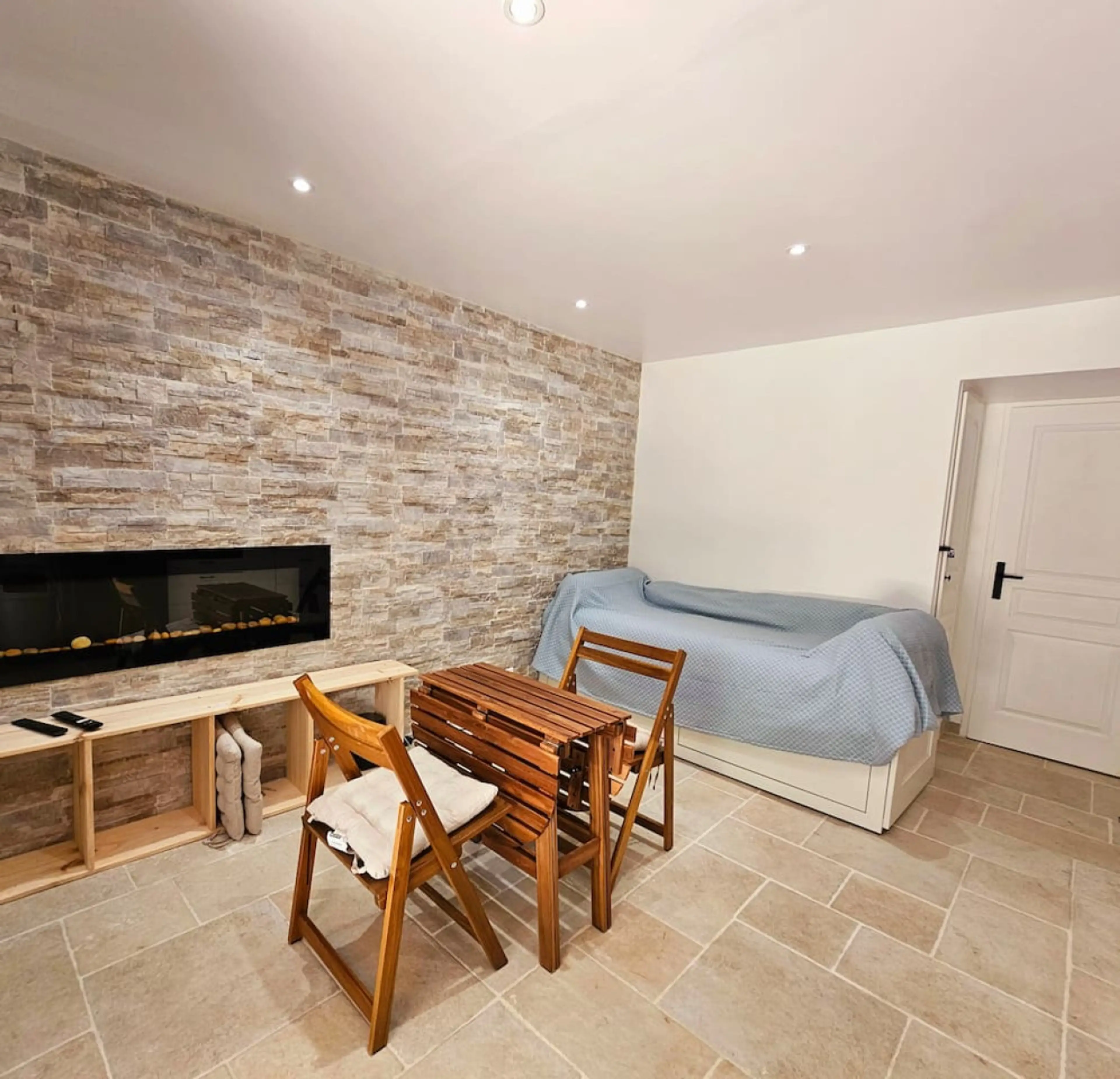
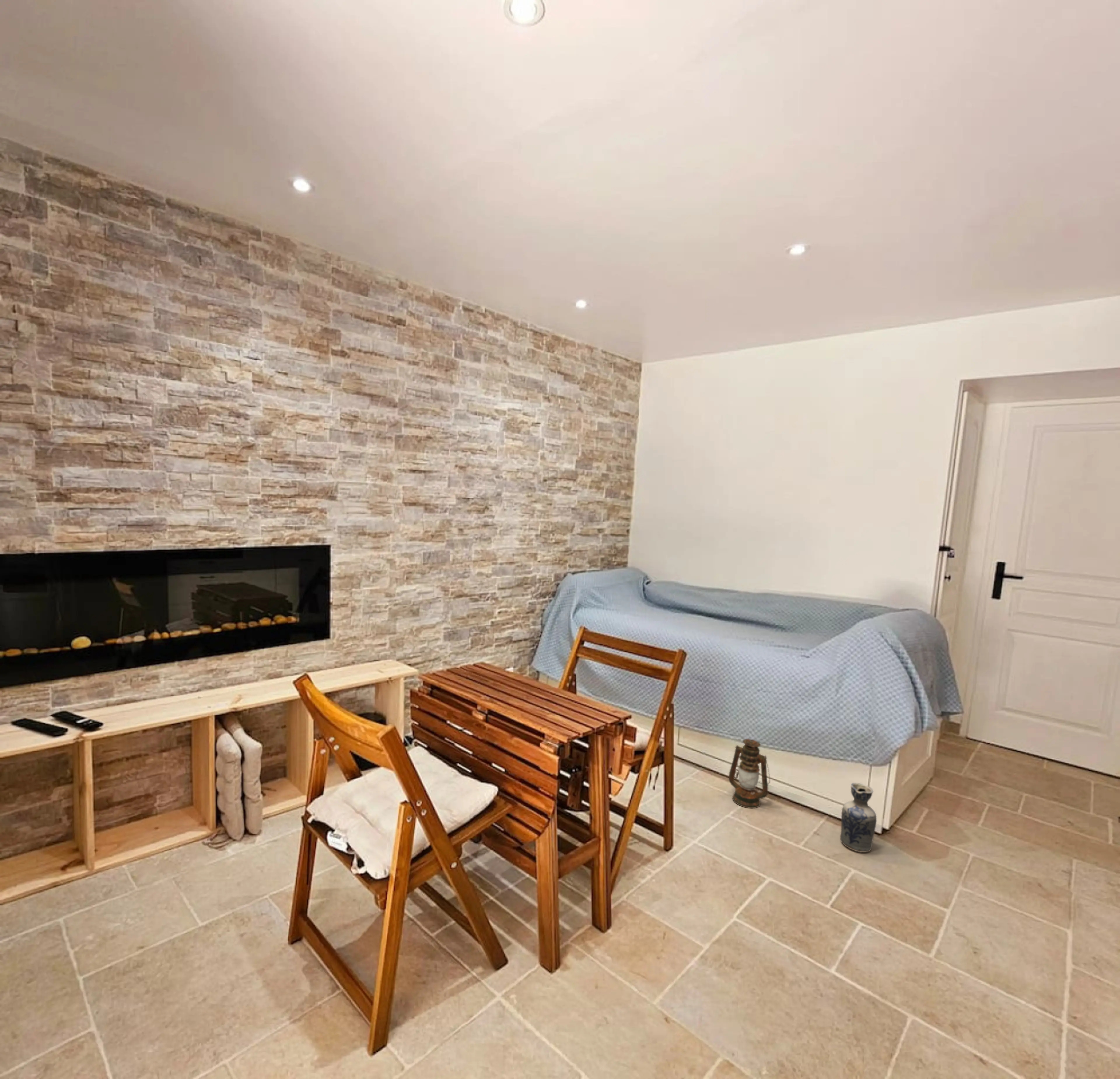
+ ceramic jug (860, 815)
+ lantern (750, 770)
